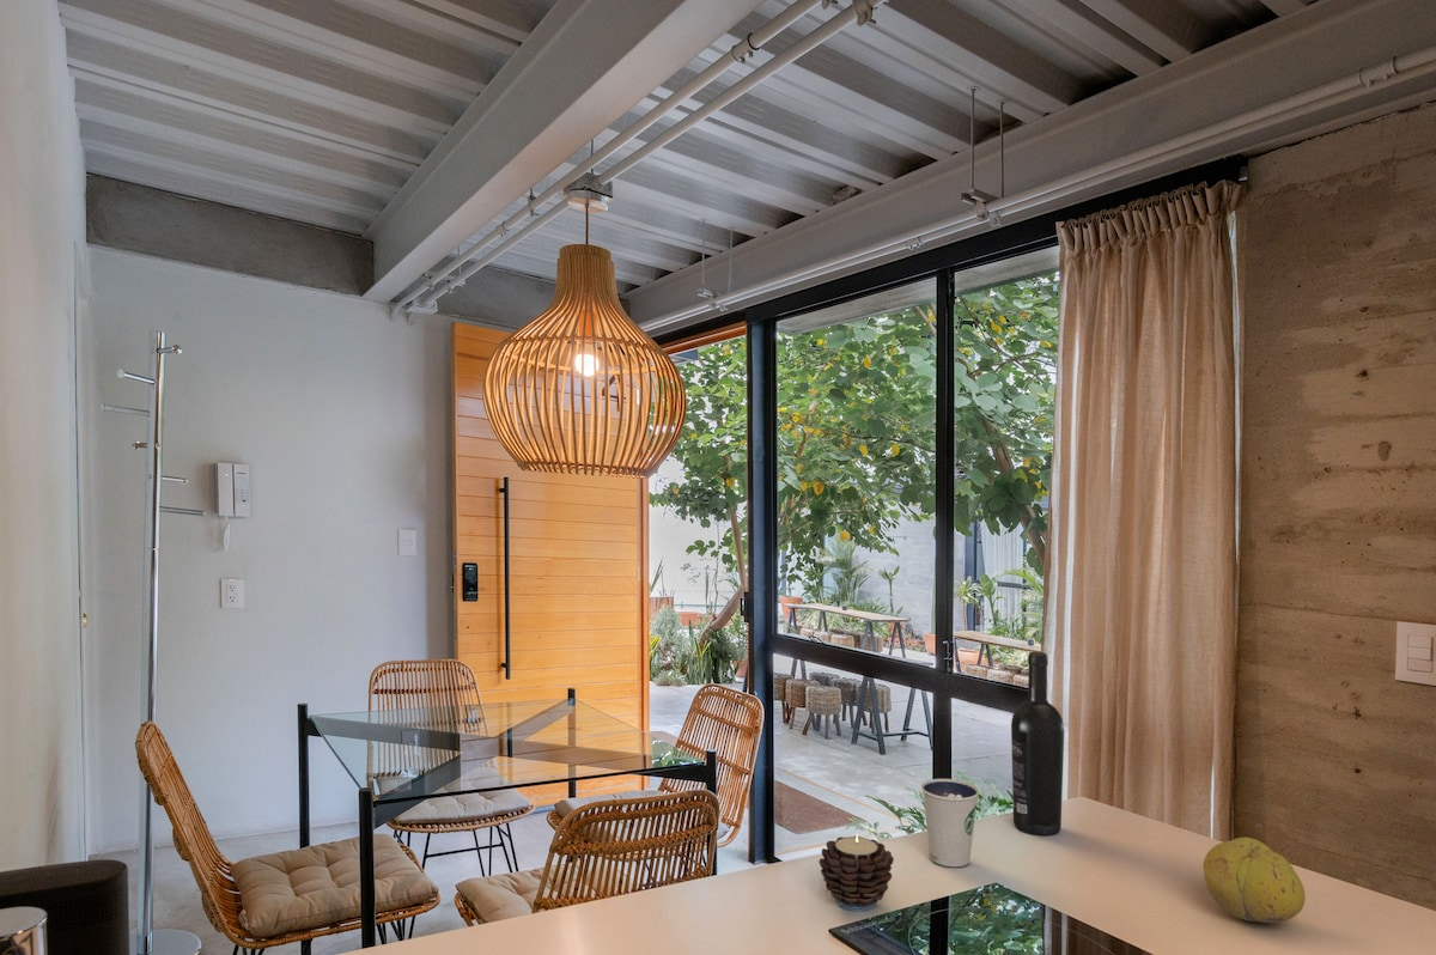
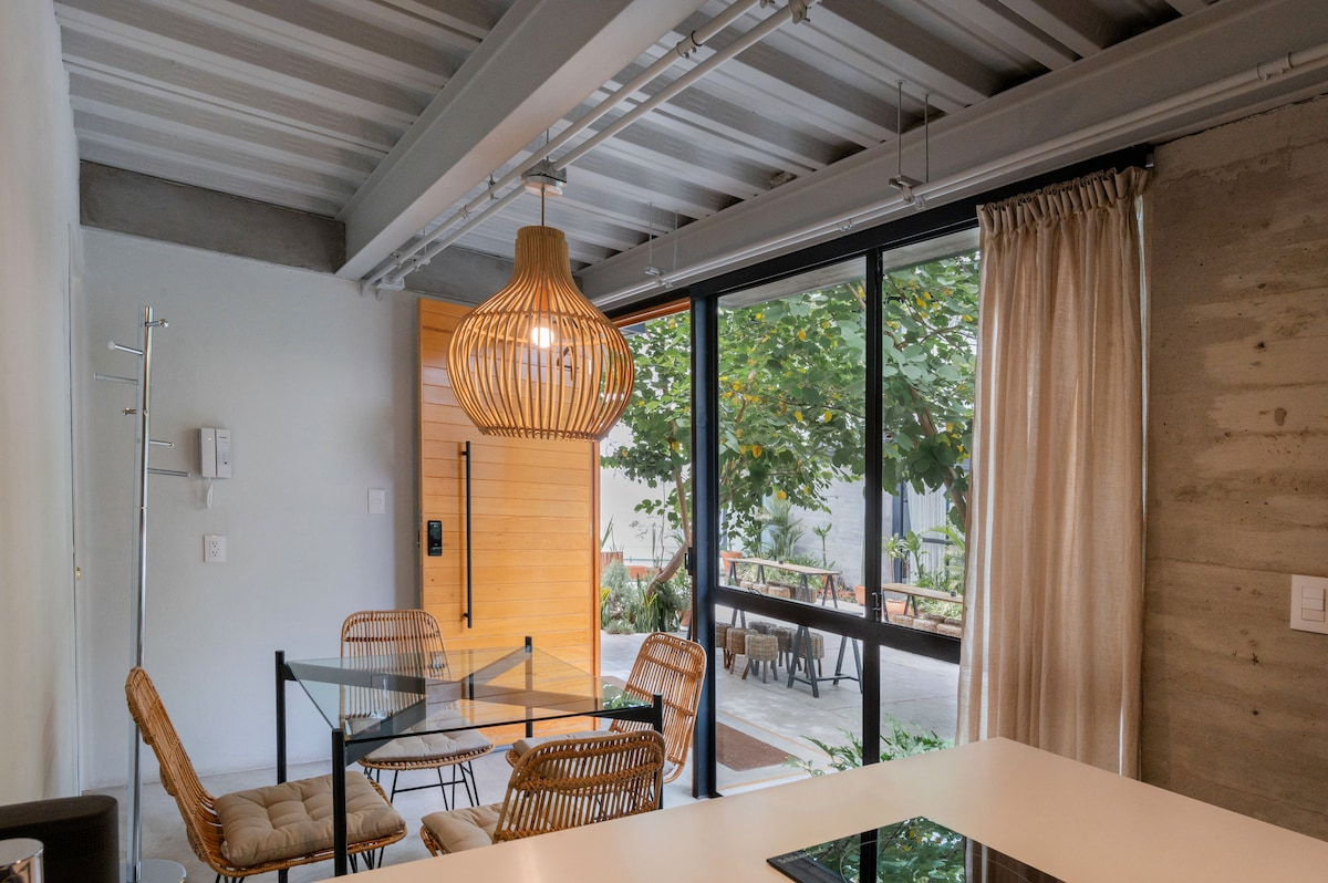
- wine bottle (1036, 740)
- candle (856, 866)
- fruit (1251, 881)
- dixie cup (949, 823)
